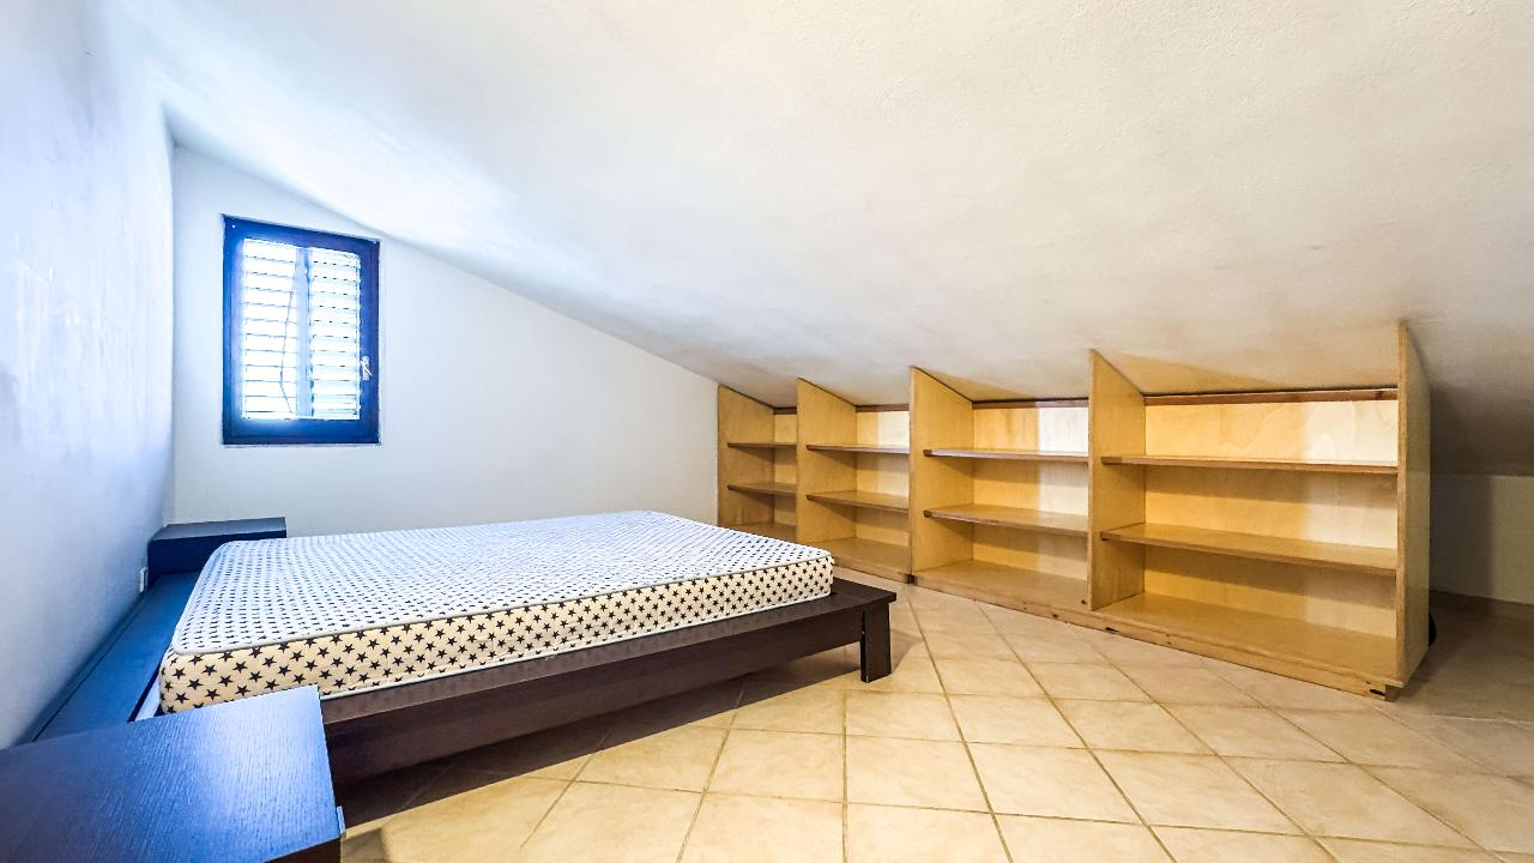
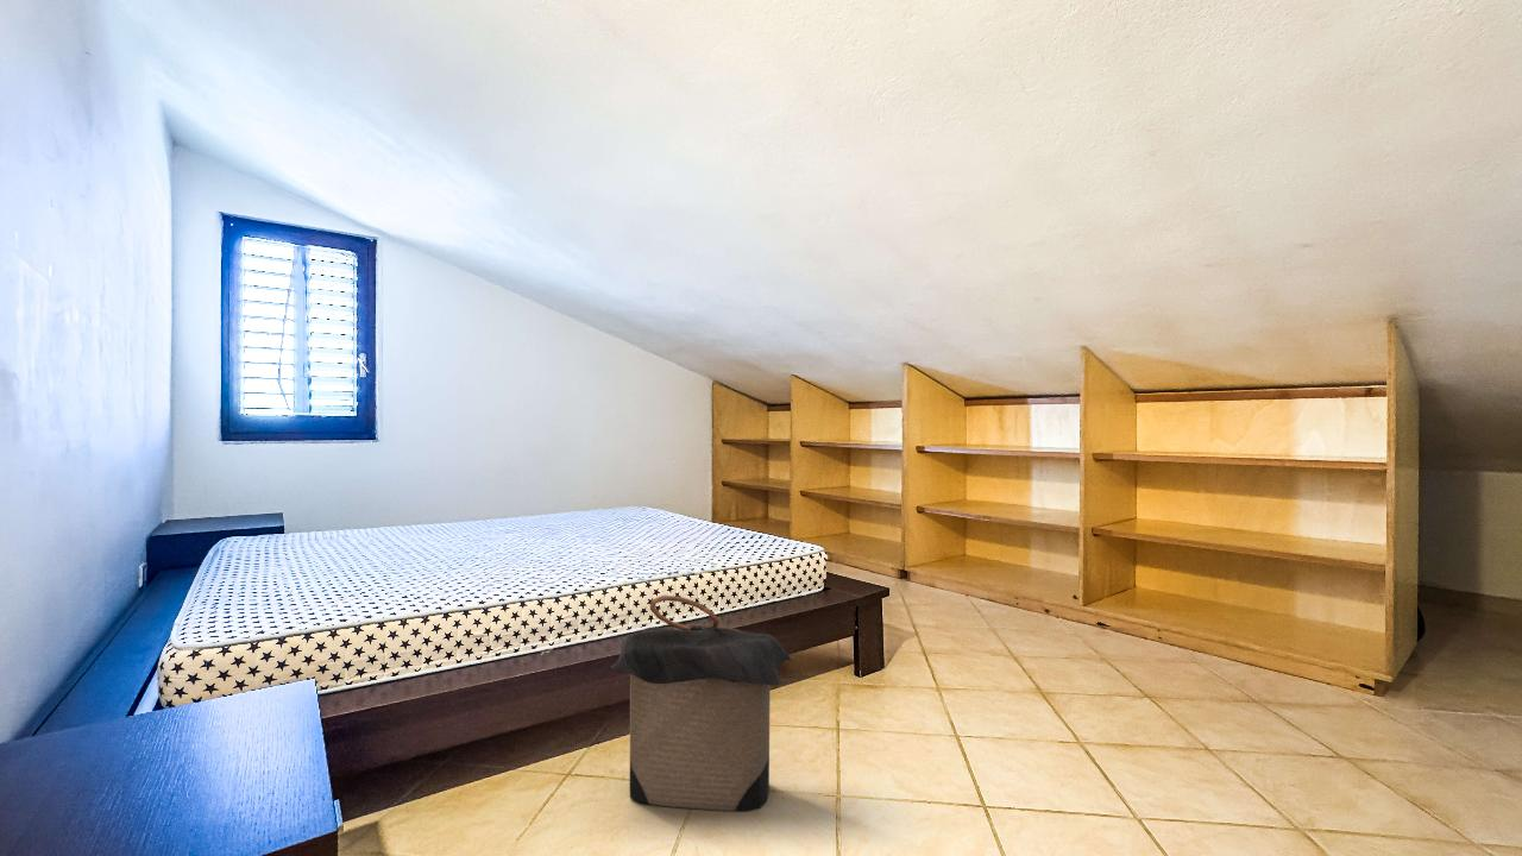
+ laundry hamper (704, 688)
